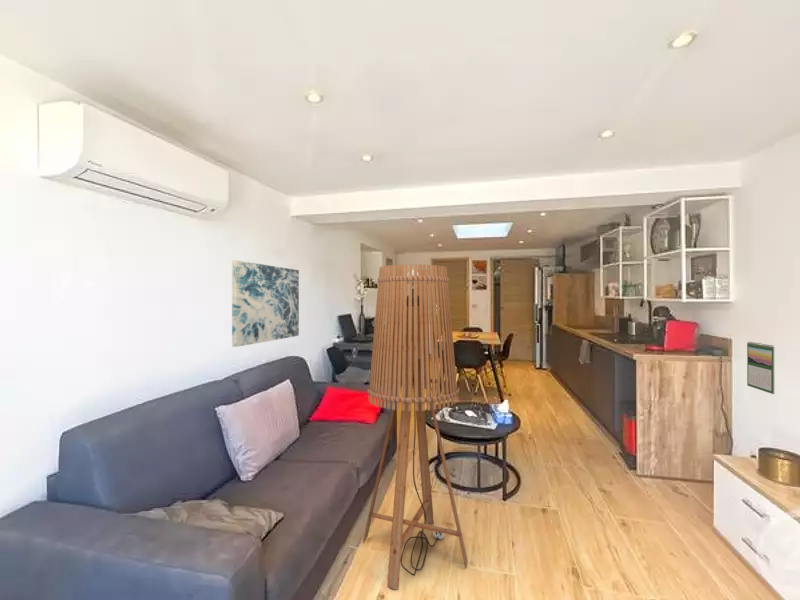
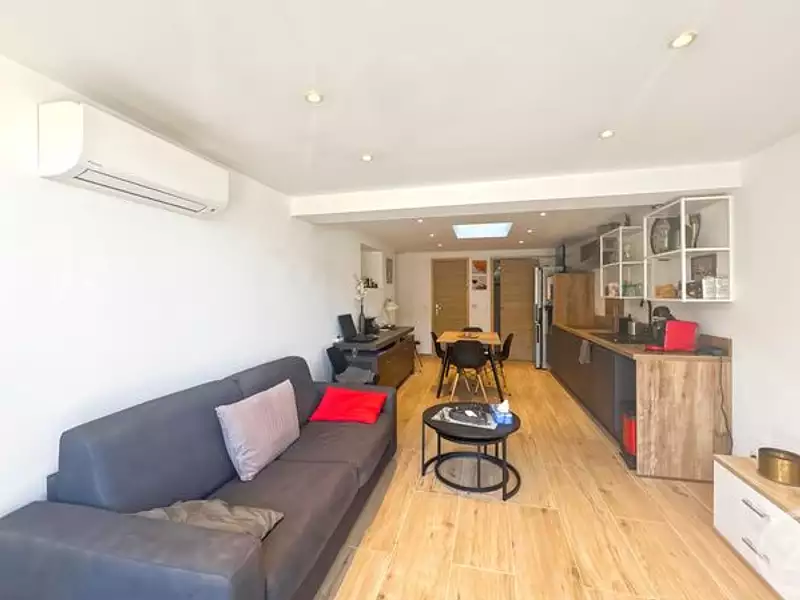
- floor lamp (414, 410)
- calendar (760, 366)
- wall art (269, 303)
